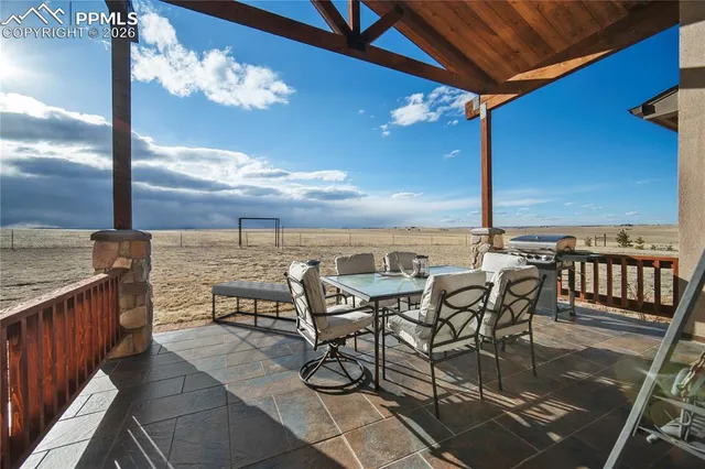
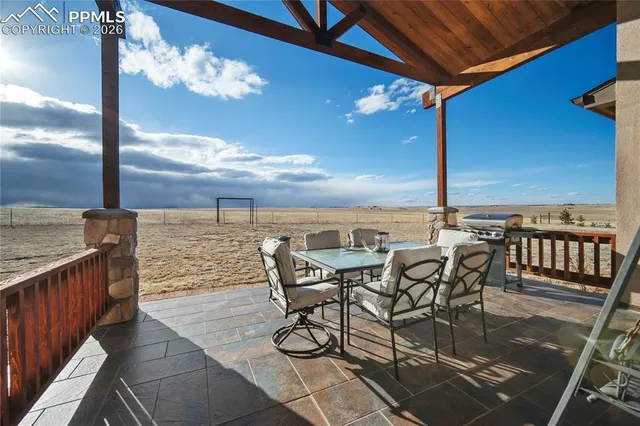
- bench (268, 301)
